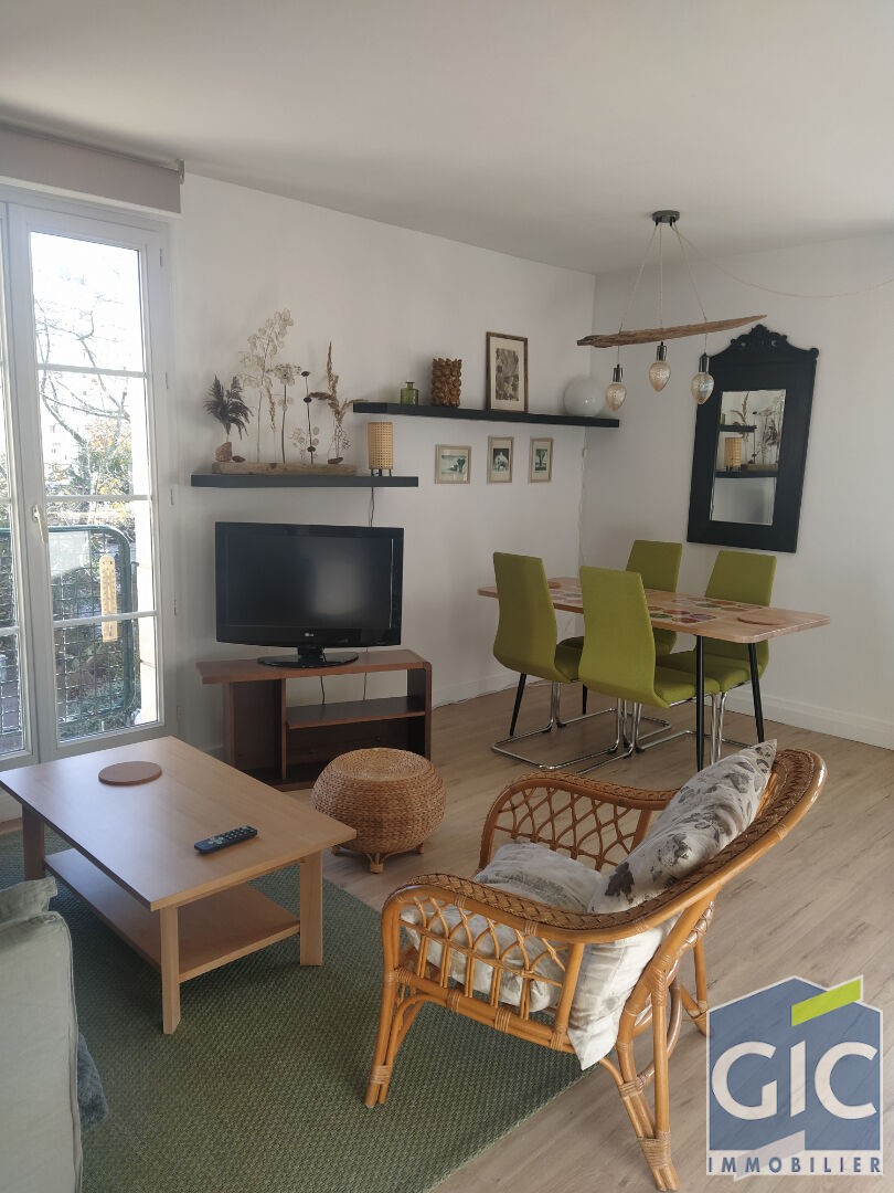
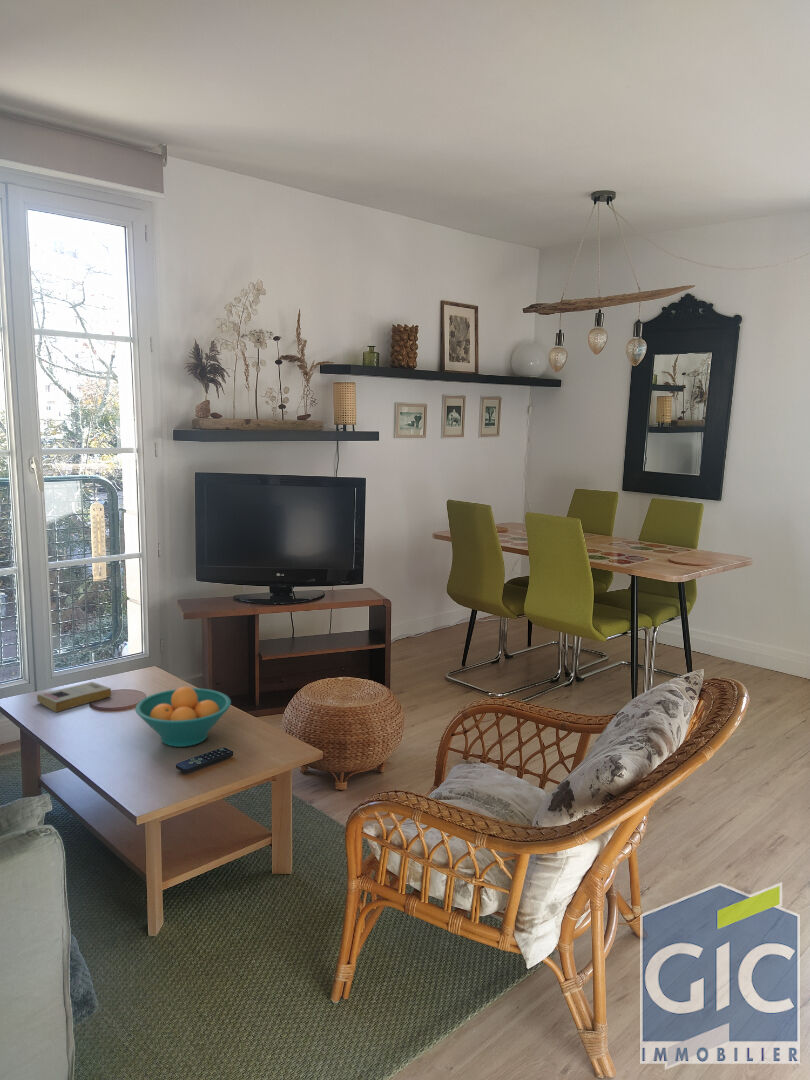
+ book (74, 694)
+ fruit bowl (184, 713)
